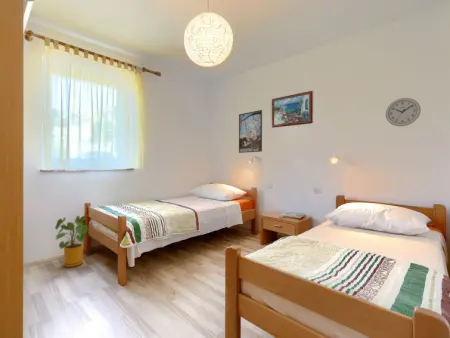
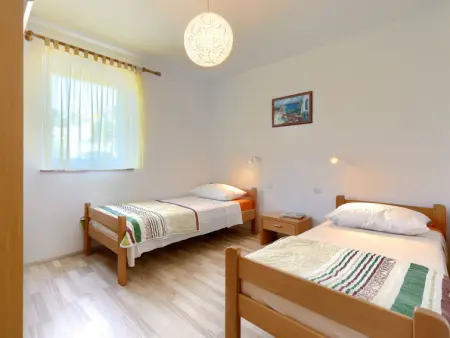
- wall clock (402, 112)
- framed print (250, 132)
- house plant (71, 241)
